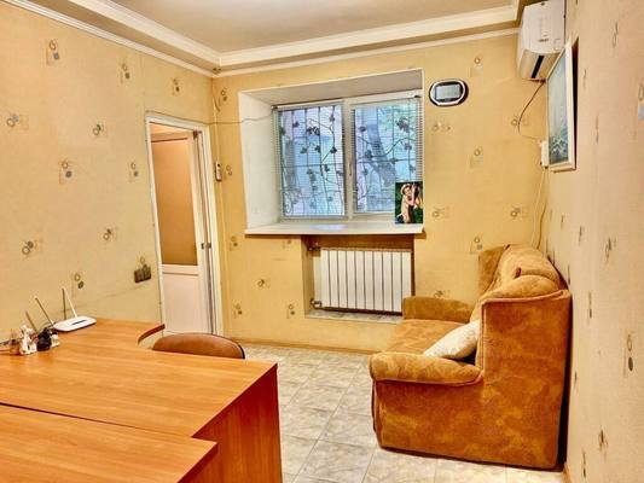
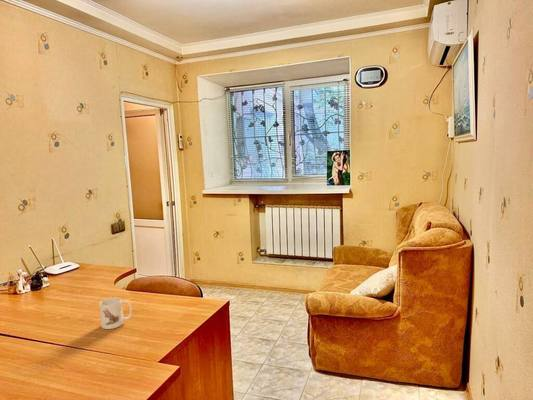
+ mug (116, 311)
